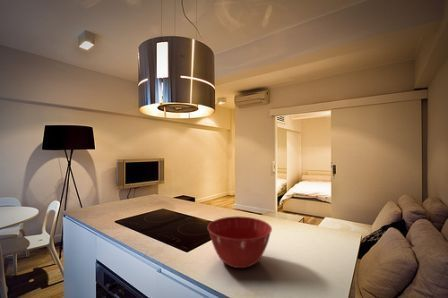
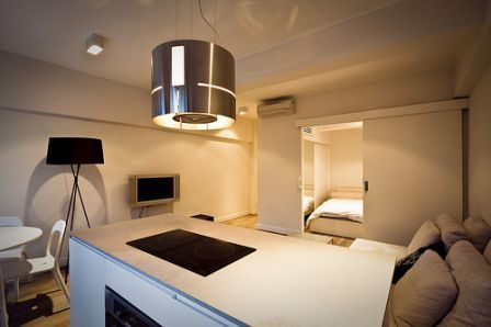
- mixing bowl (239, 243)
